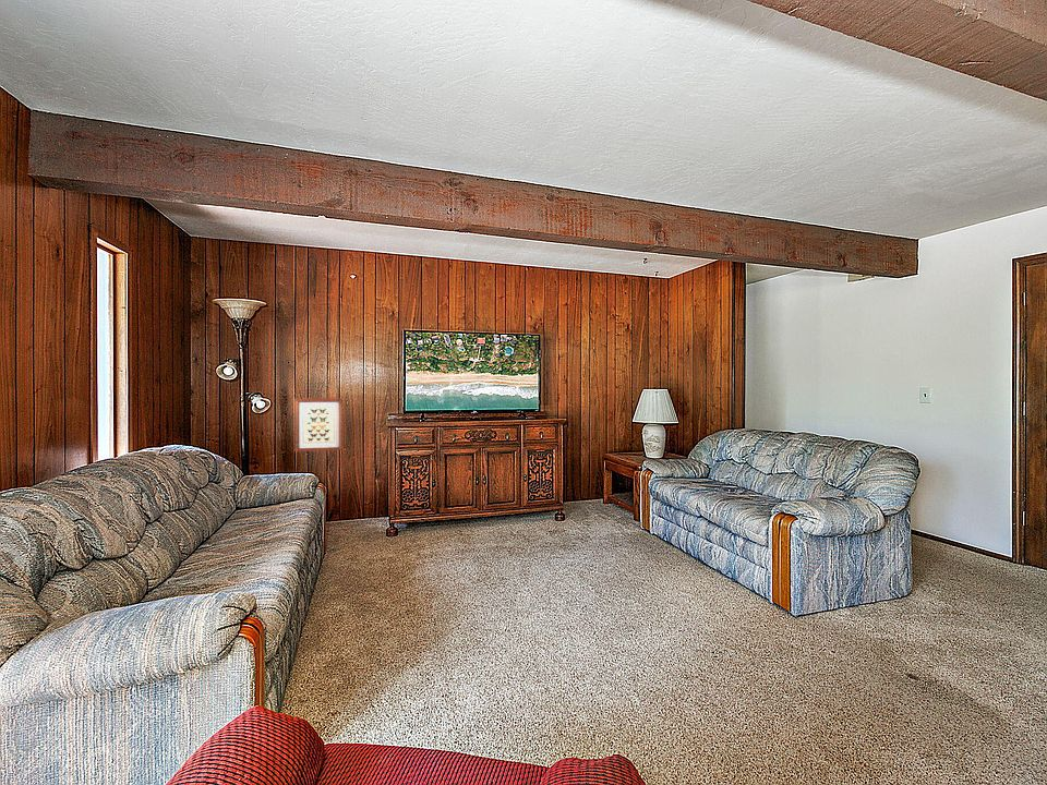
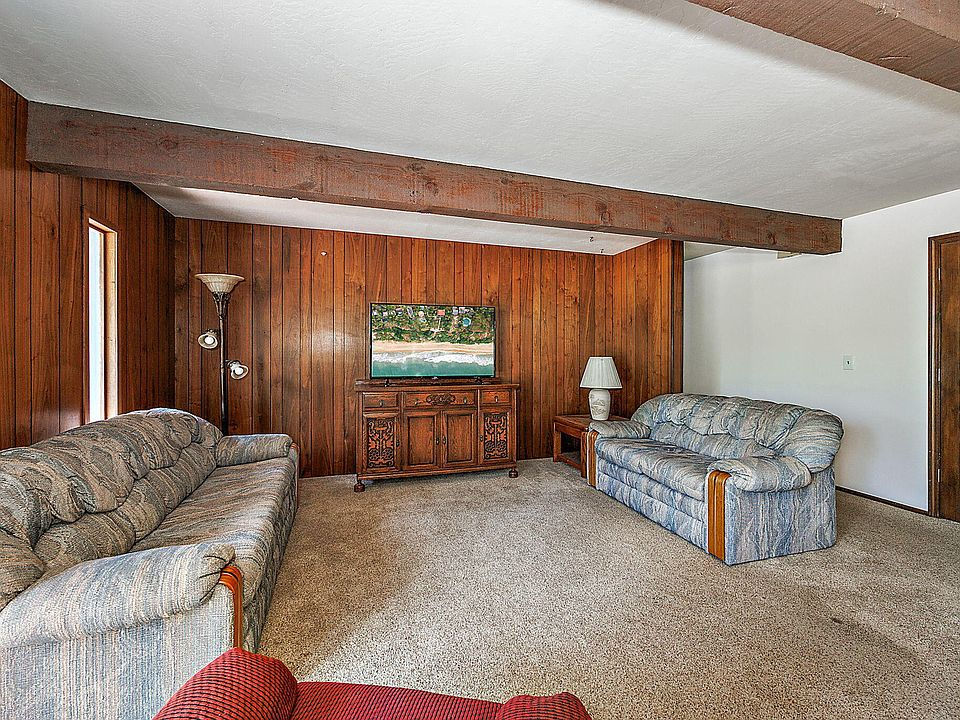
- wall art (318, 424)
